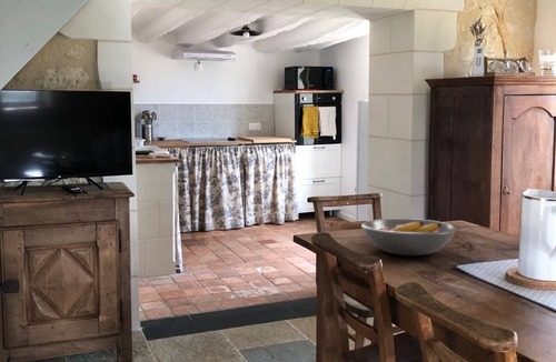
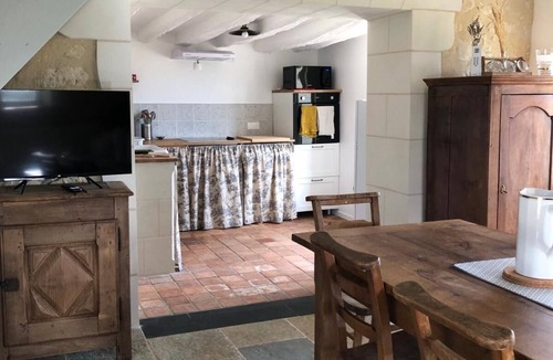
- fruit bowl (407, 234)
